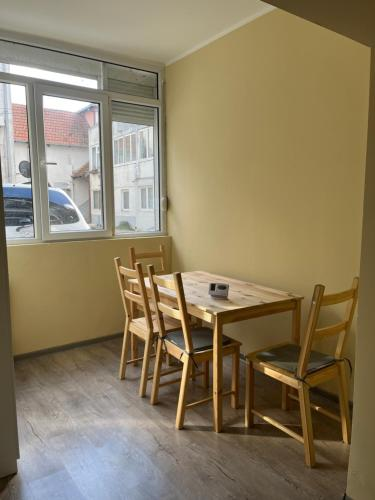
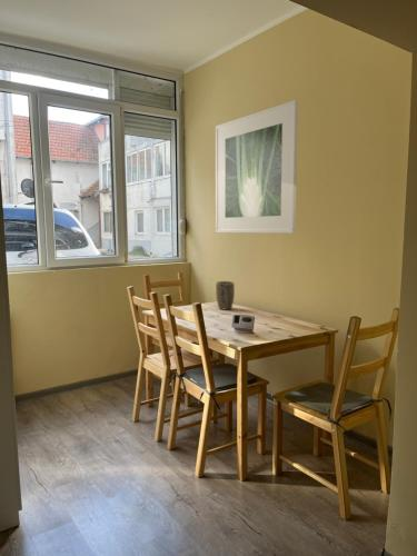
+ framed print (251, 175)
+ plant pot (225, 295)
